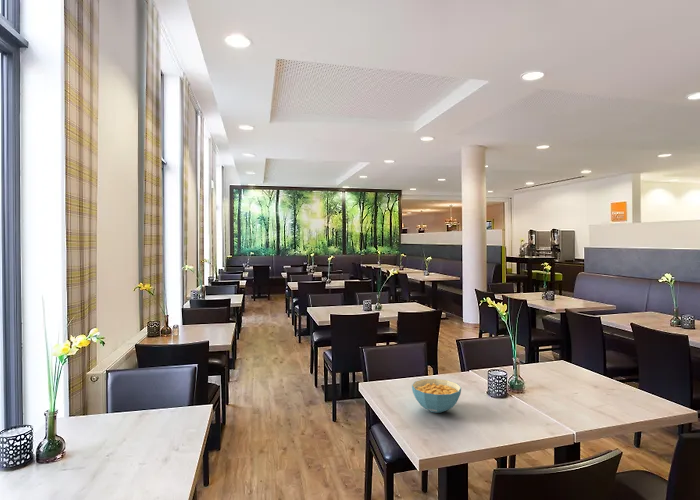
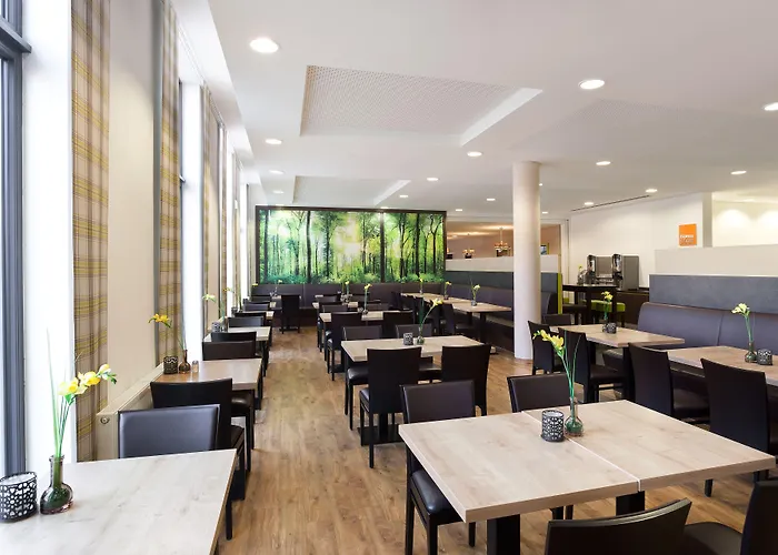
- cereal bowl (436, 398)
